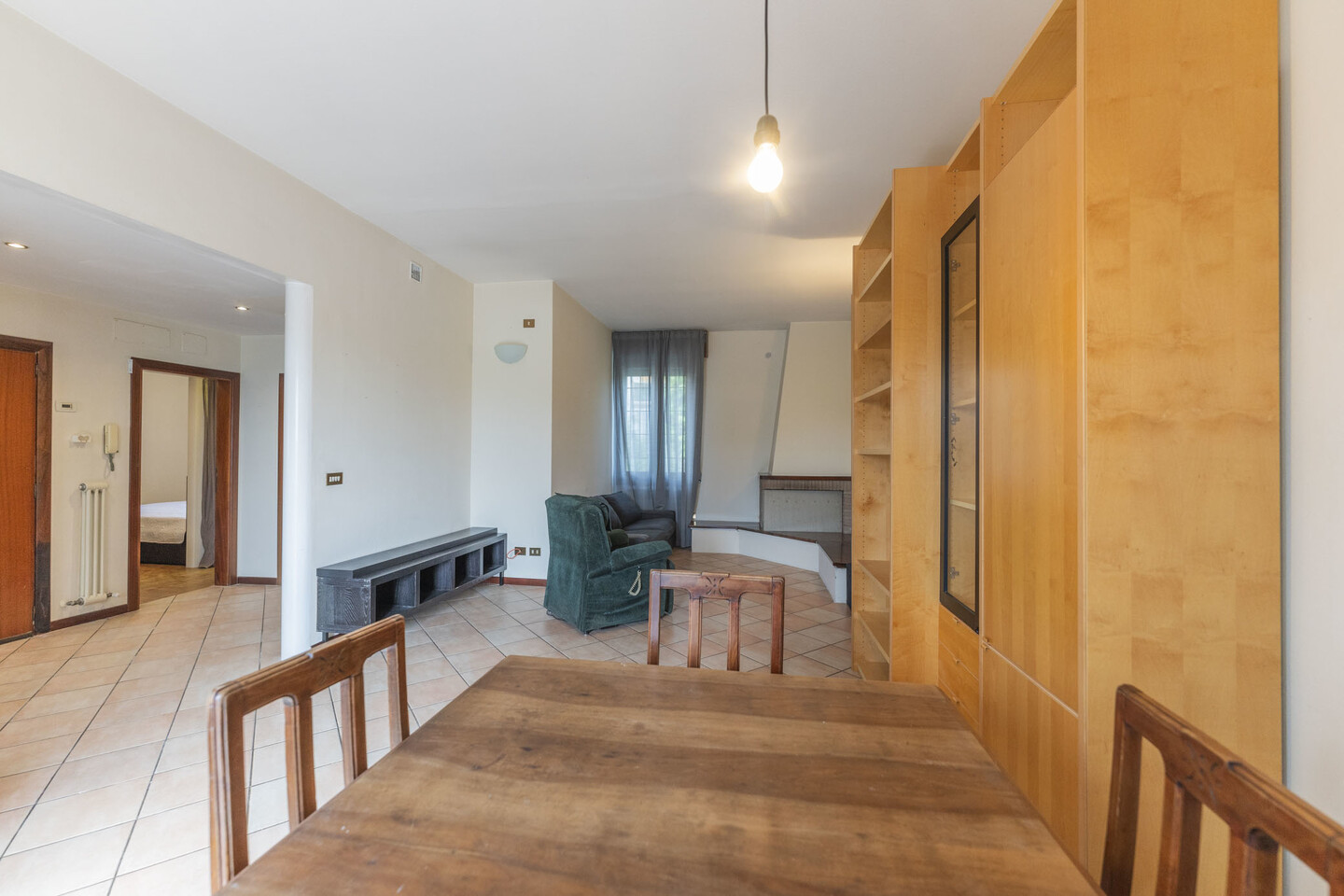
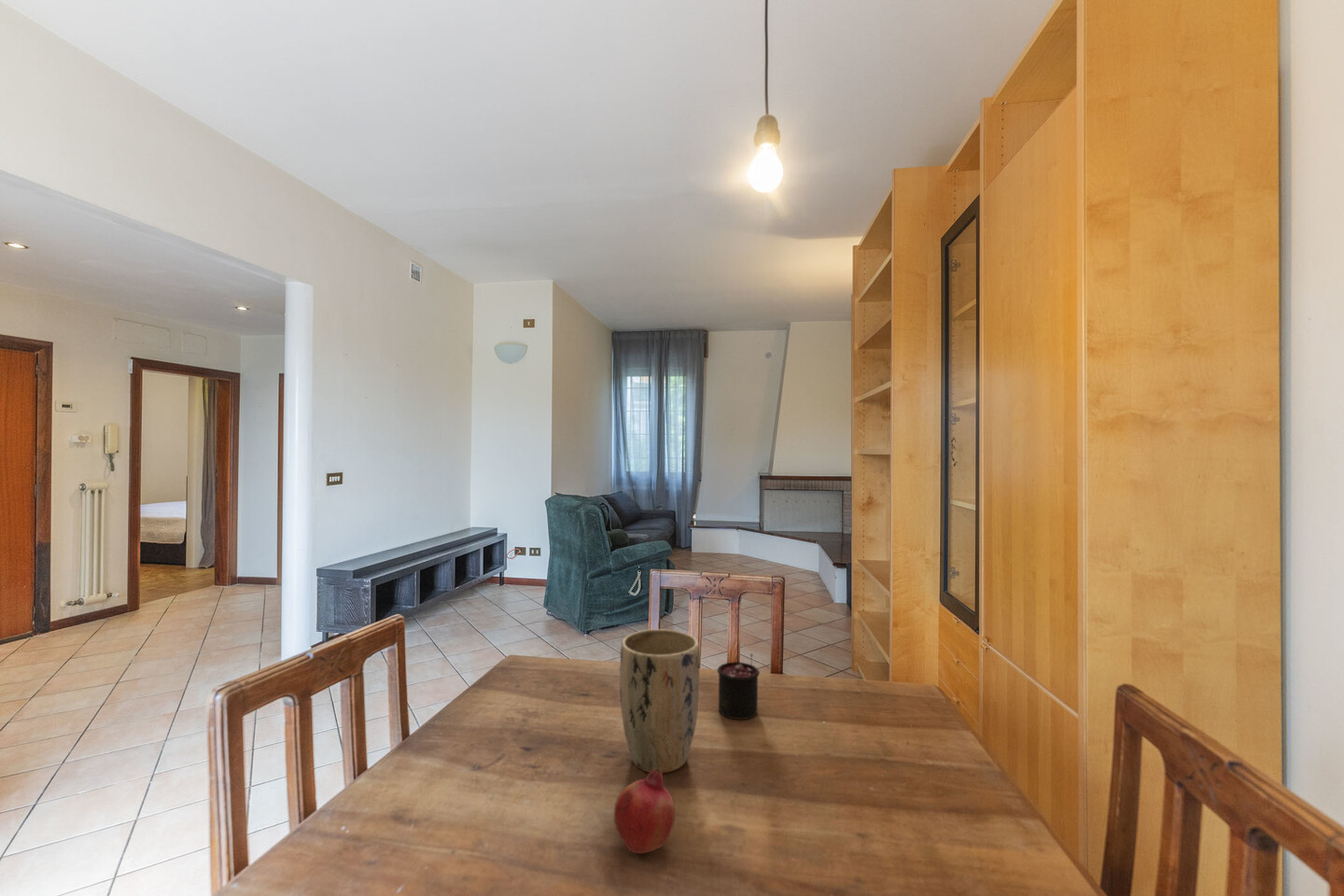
+ candle (737, 680)
+ fruit (644, 809)
+ plant pot (659, 699)
